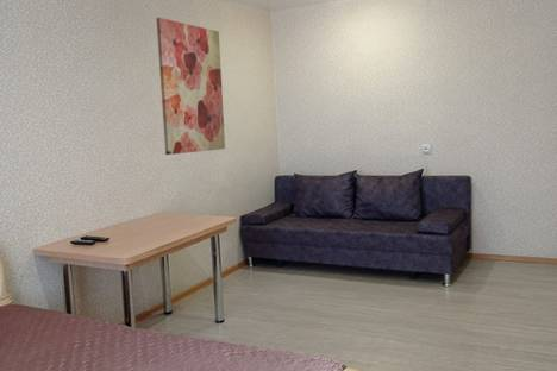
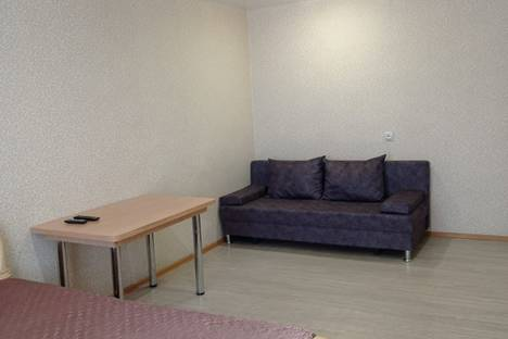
- wall art (193, 89)
